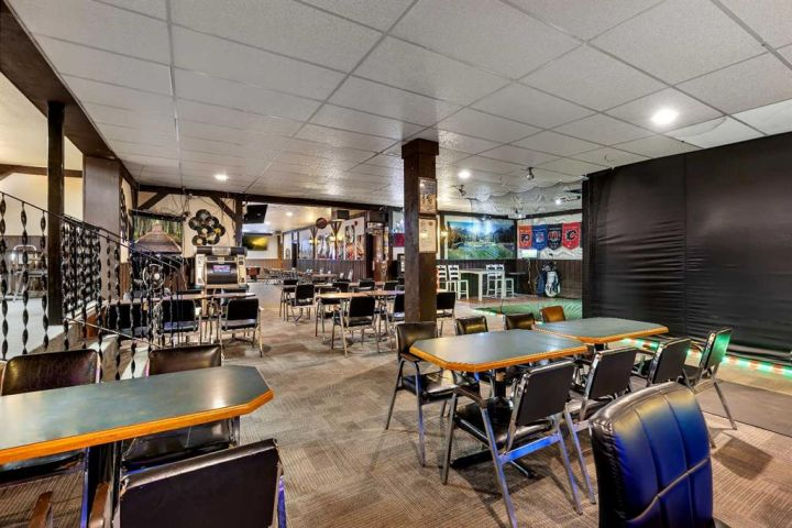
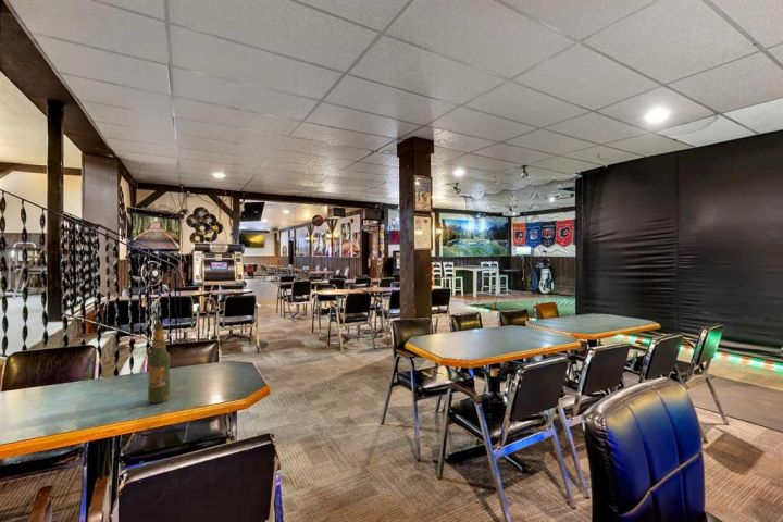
+ beer bottle (159, 361)
